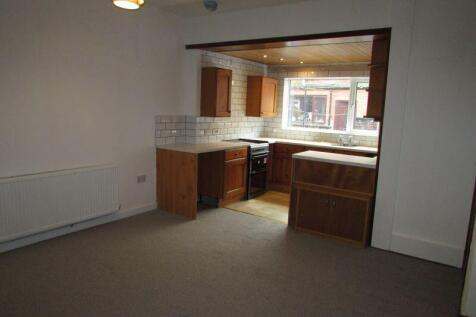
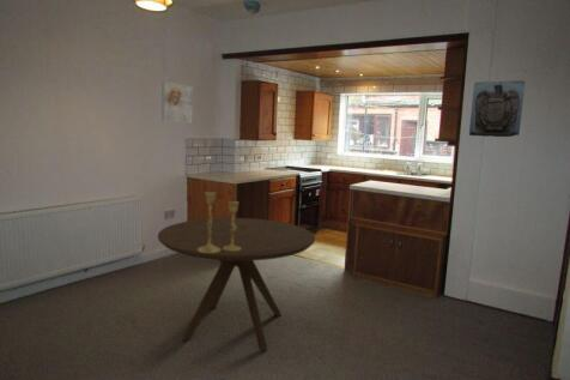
+ wall sculpture (496, 108)
+ dining table (241, 278)
+ candlestick (212, 218)
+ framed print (177, 103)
